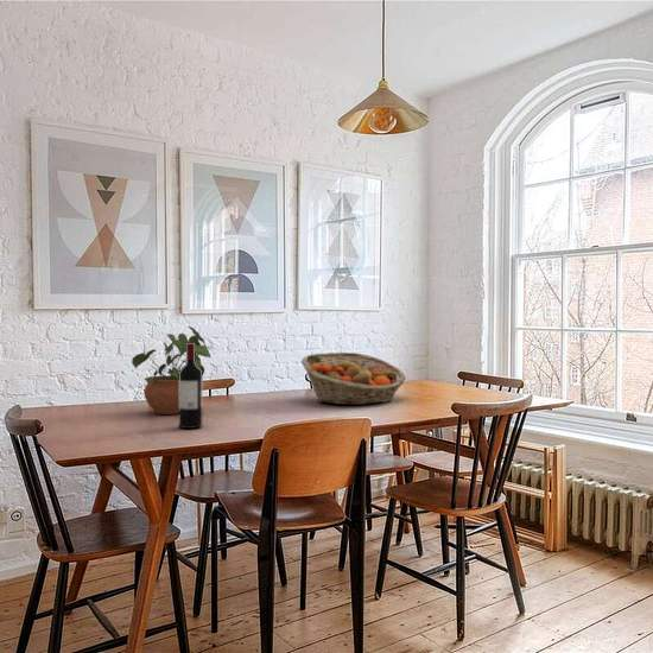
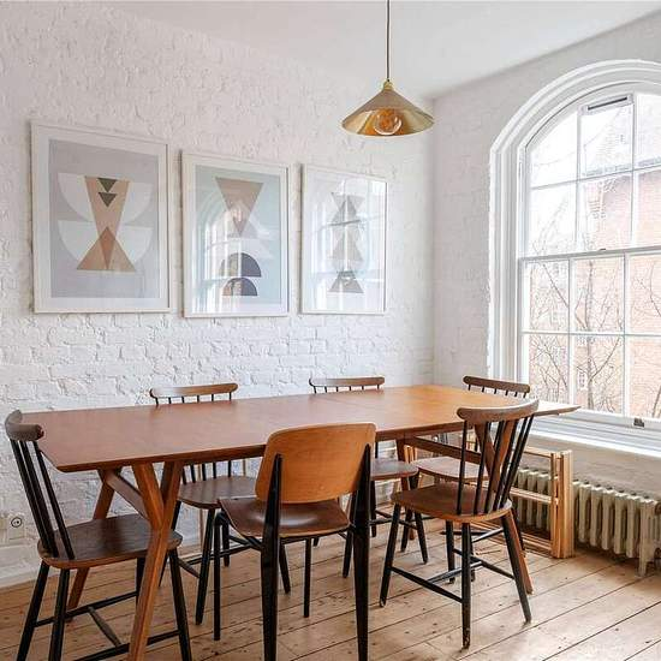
- fruit basket (353, 376)
- potted plant (178, 369)
- wine bottle (190, 385)
